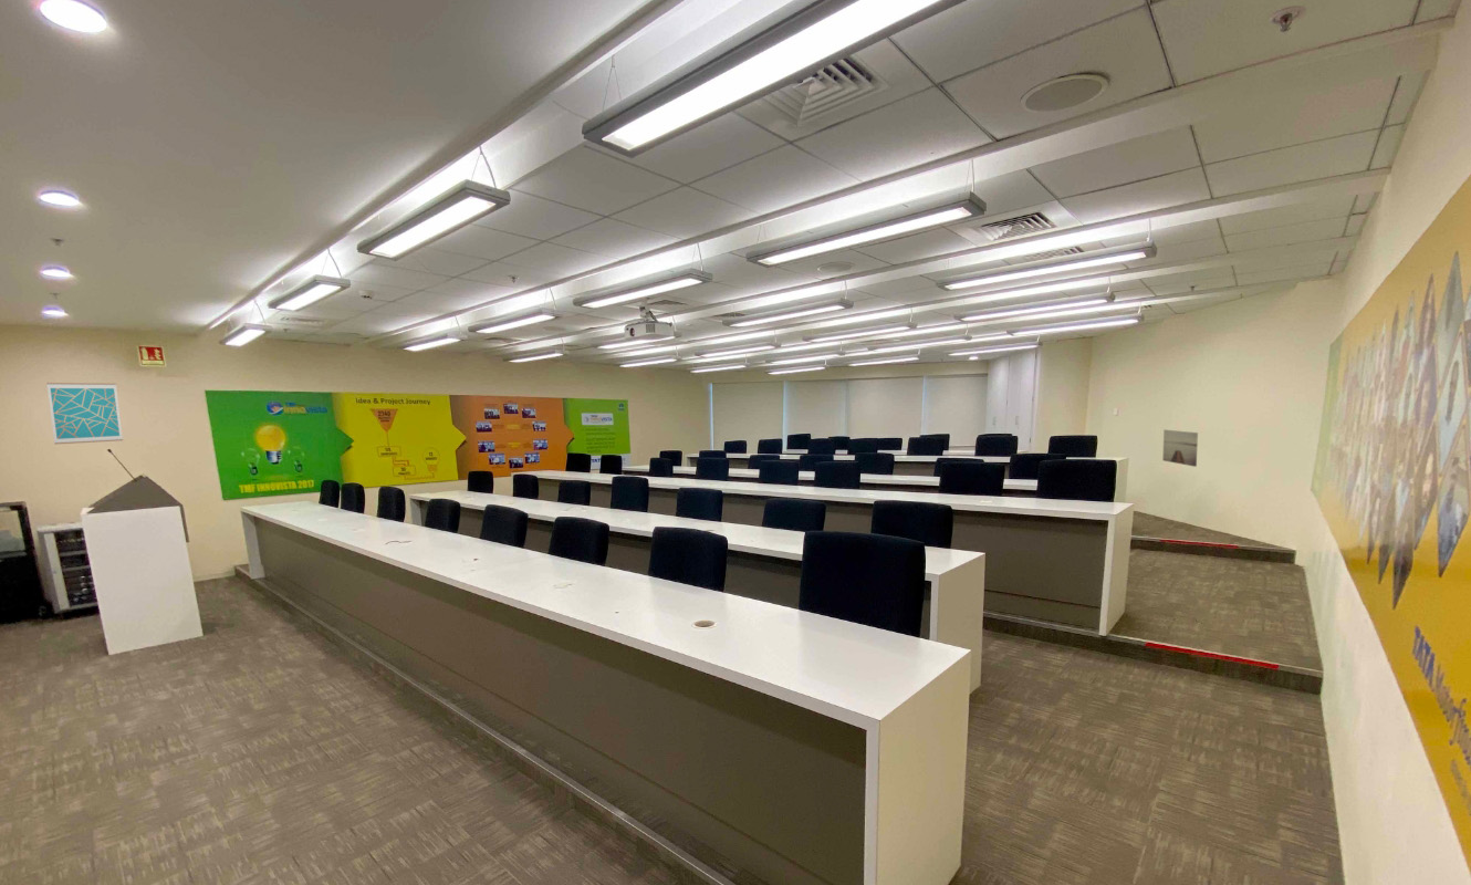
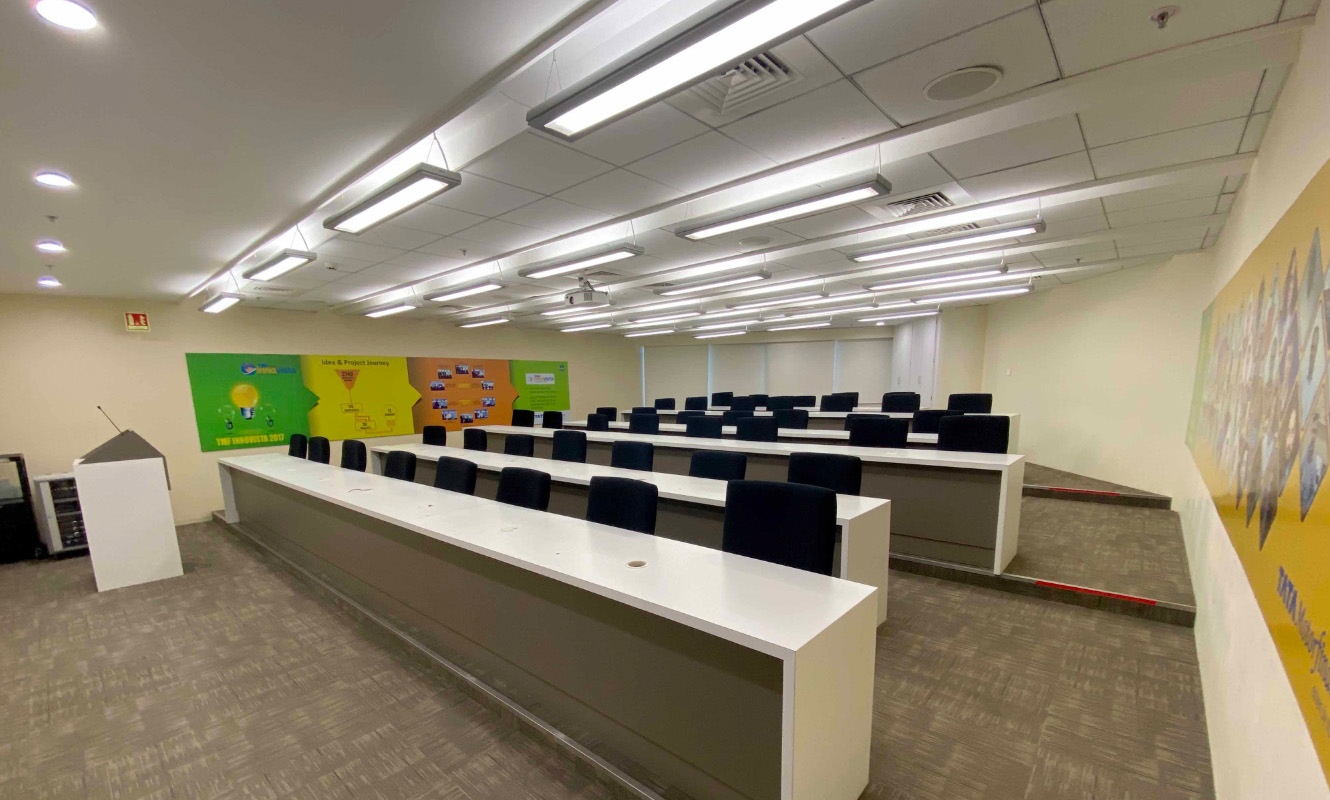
- wall art (1179, 447)
- wall art (86, 413)
